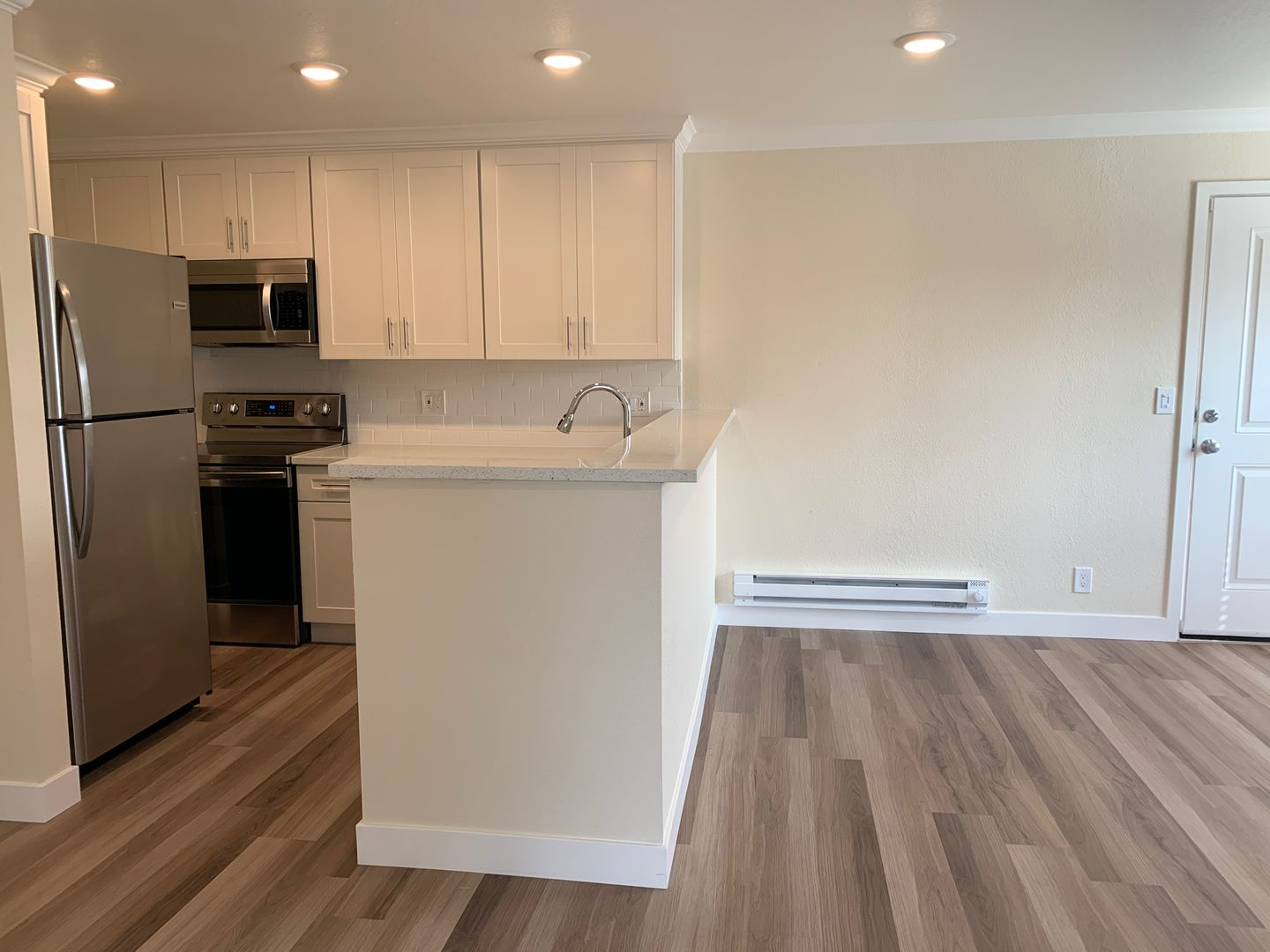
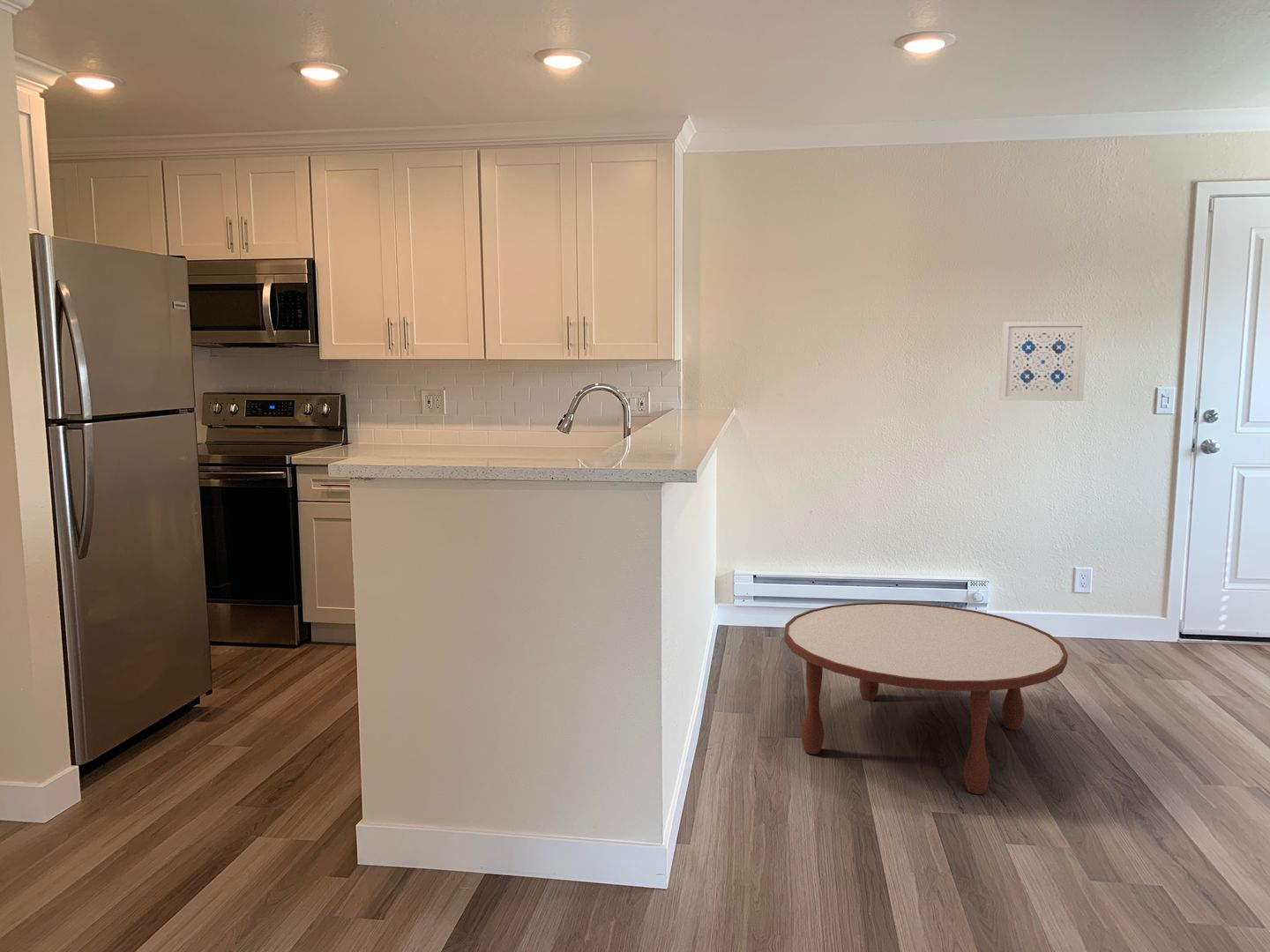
+ wall art (1042, 361)
+ coffee table (916, 688)
